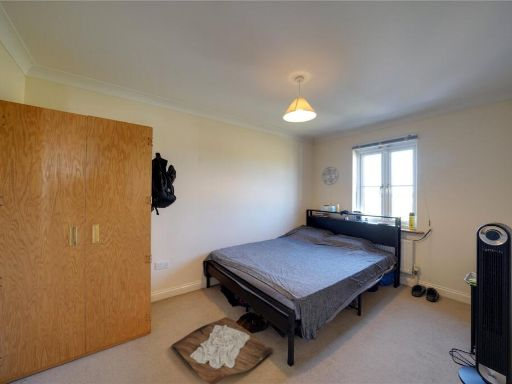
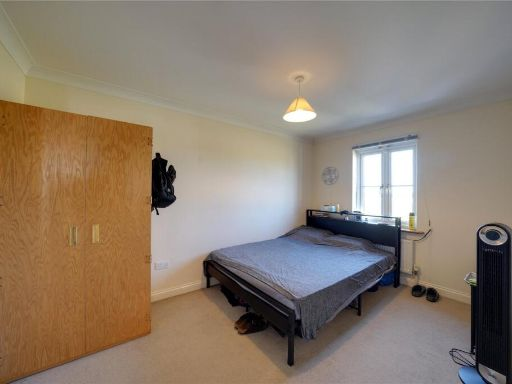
- towel (221, 343)
